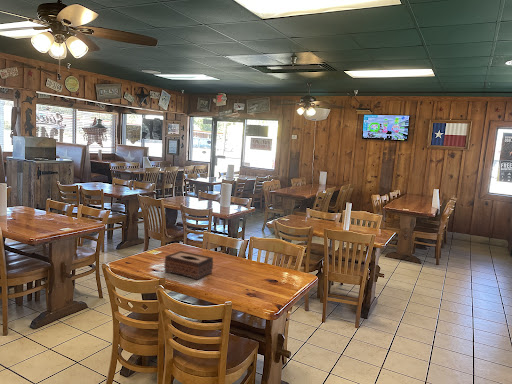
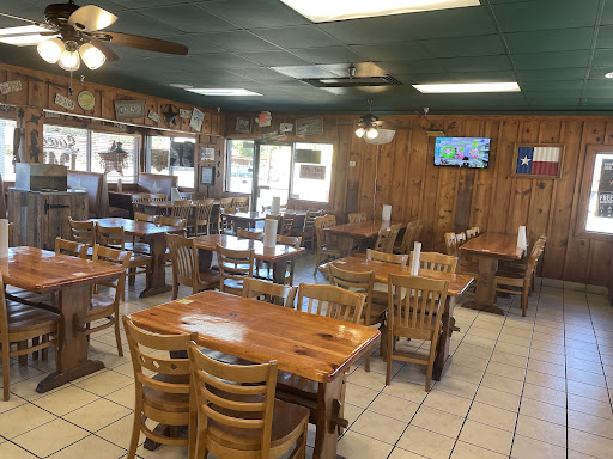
- tissue box (188, 264)
